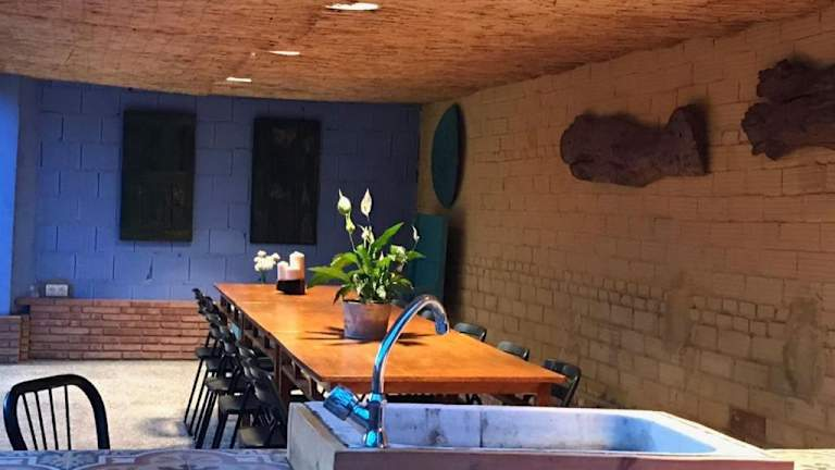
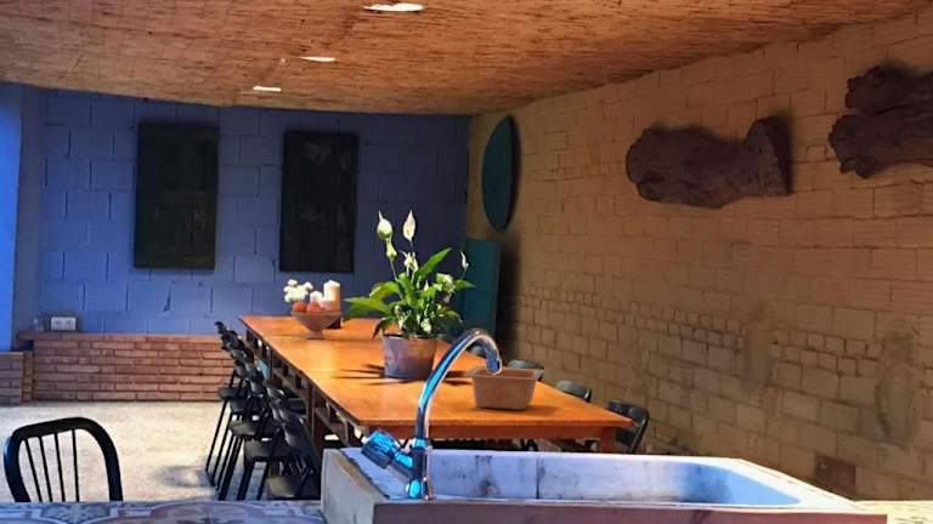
+ serving bowl (504, 388)
+ fruit bowl (316, 319)
